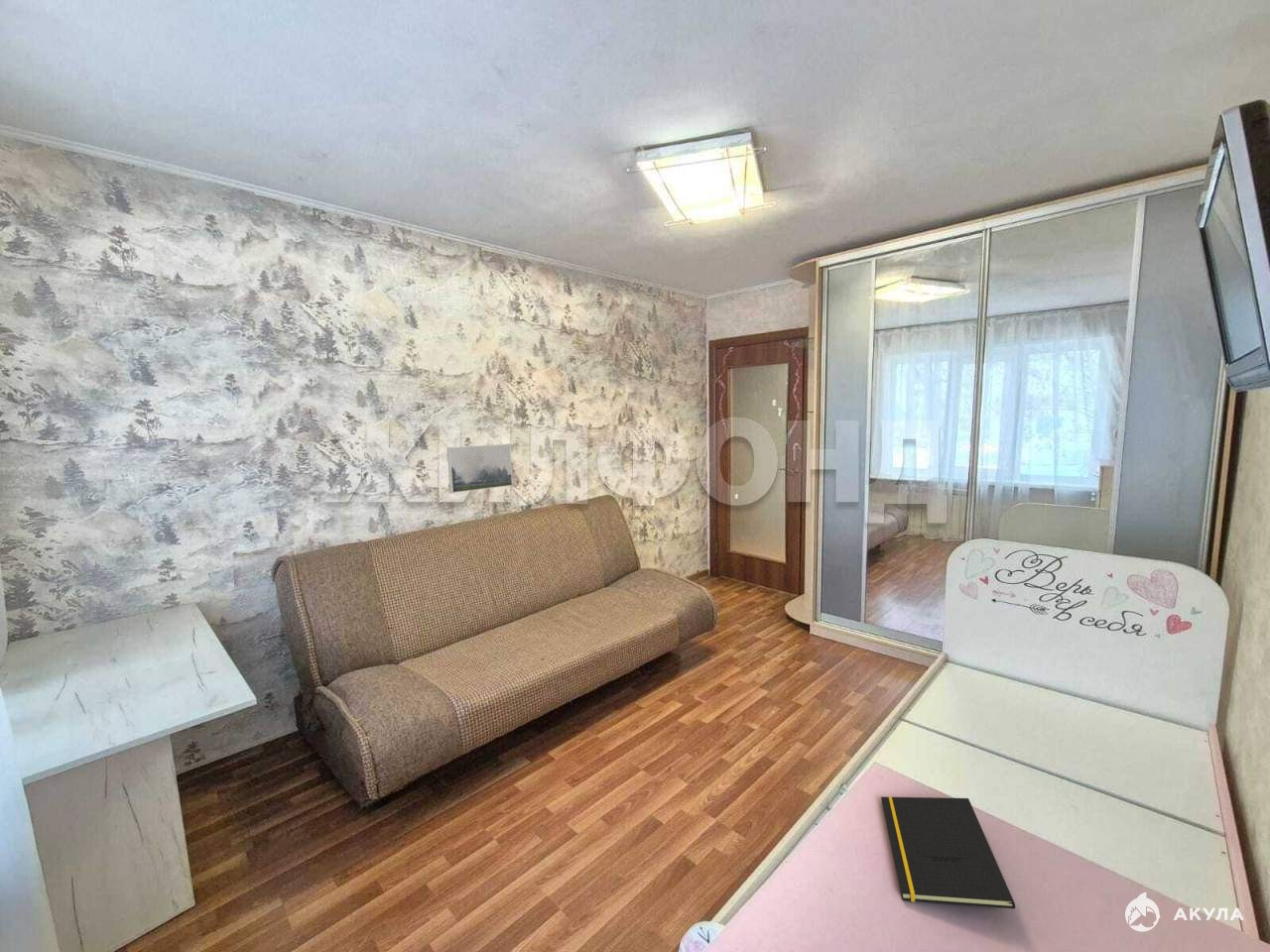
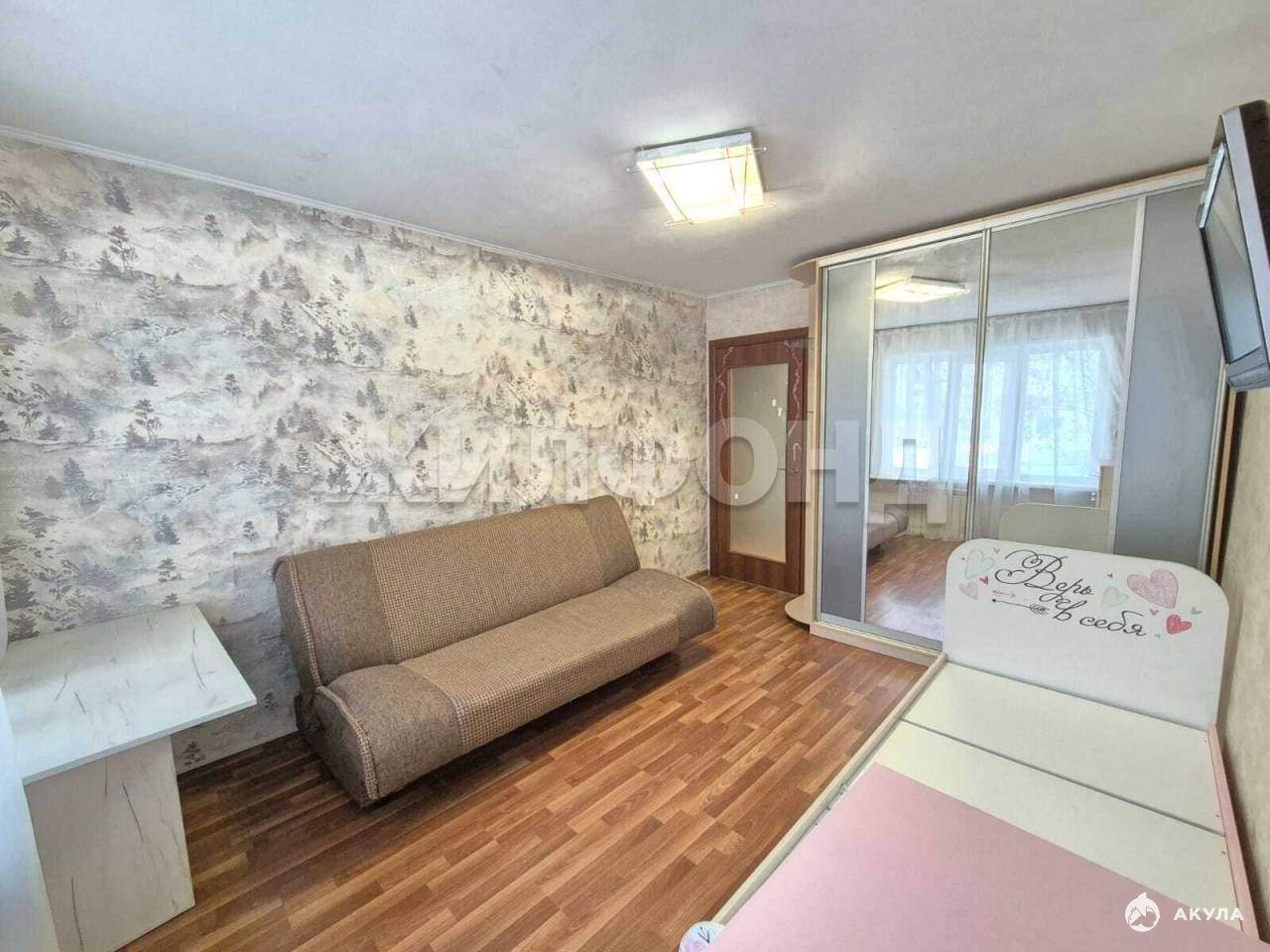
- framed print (481, 467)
- notepad (938, 845)
